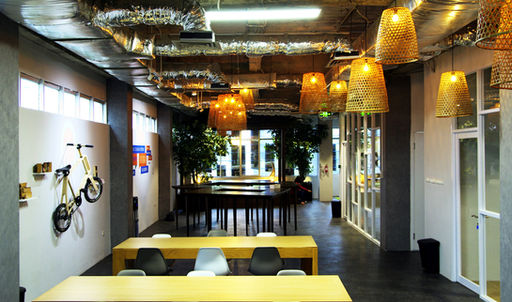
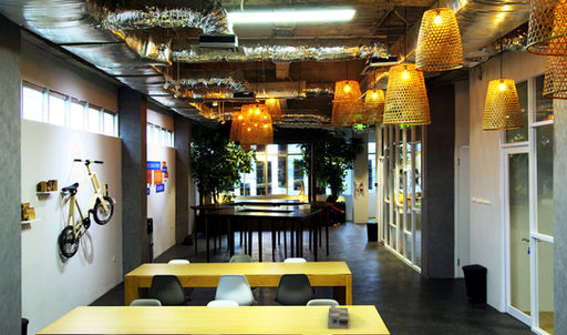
+ desk organizer (338, 314)
